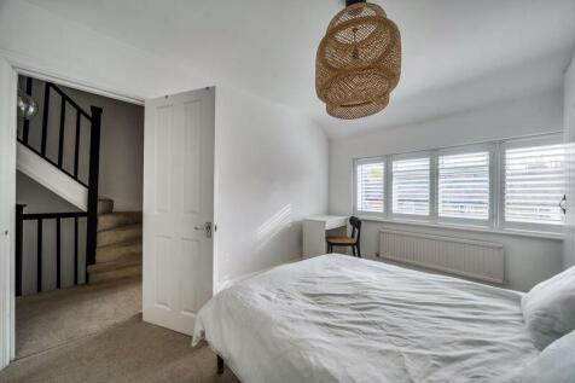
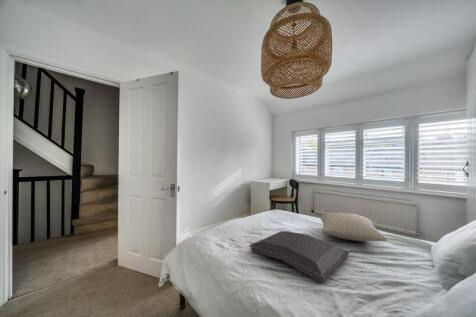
+ serving tray (297, 247)
+ pillow (348, 226)
